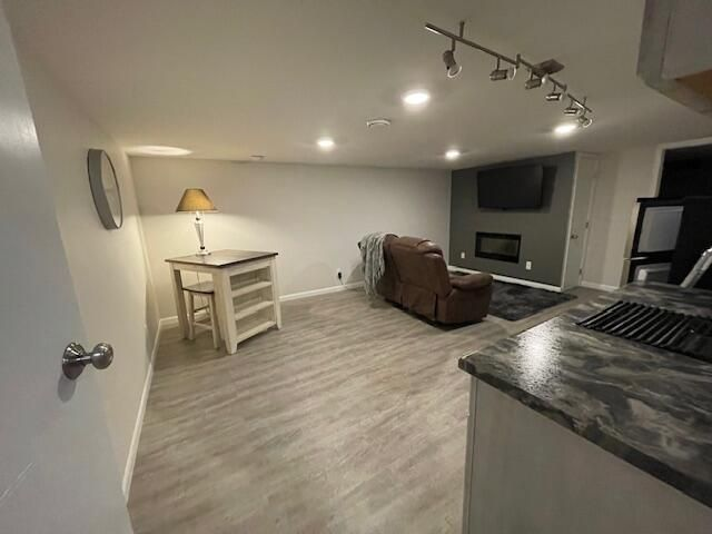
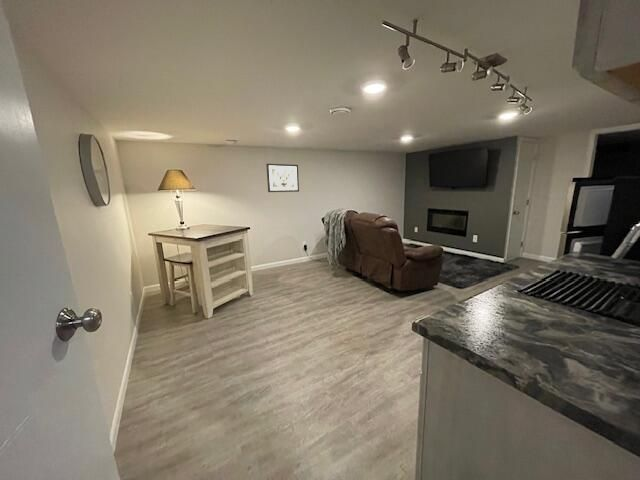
+ wall art (283, 178)
